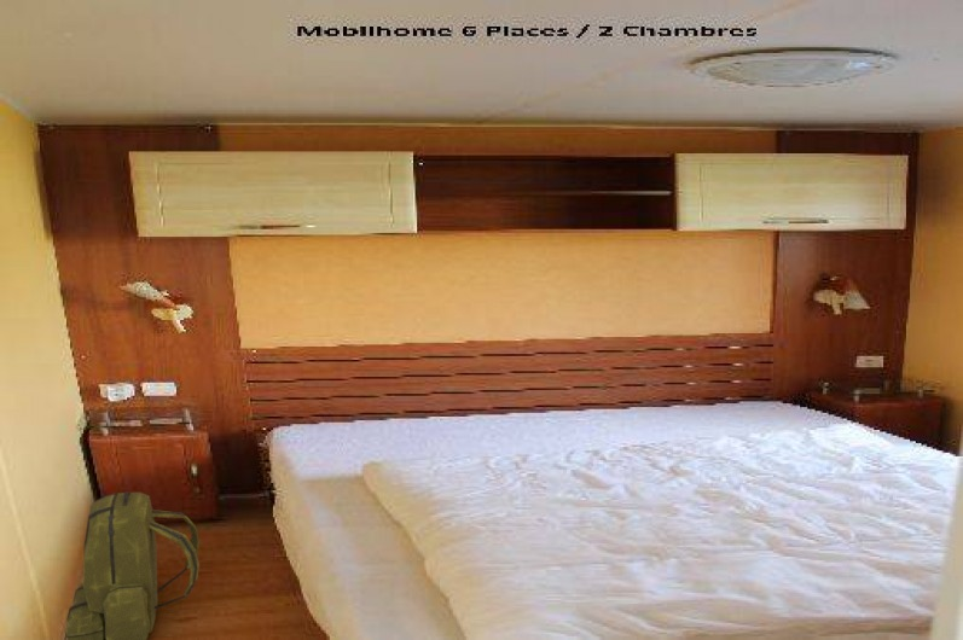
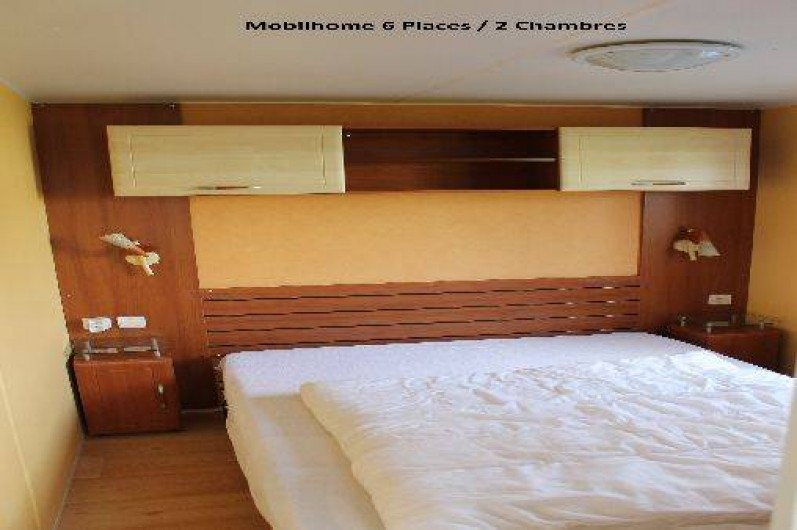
- backpack (133, 554)
